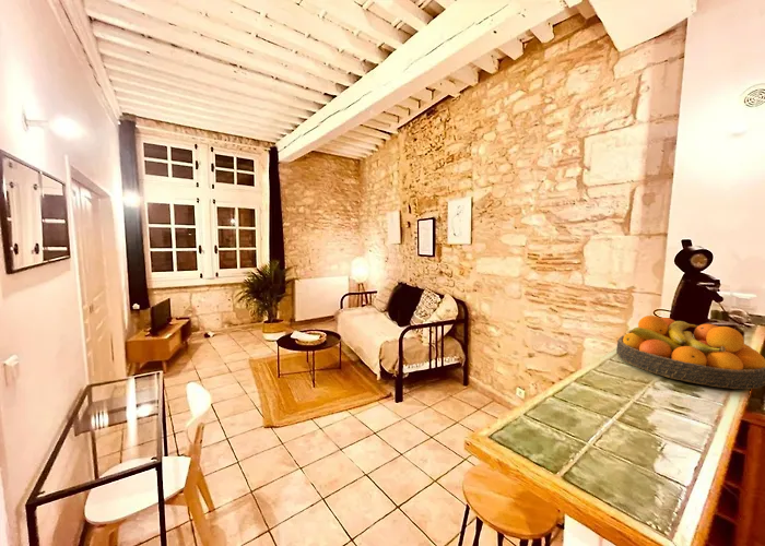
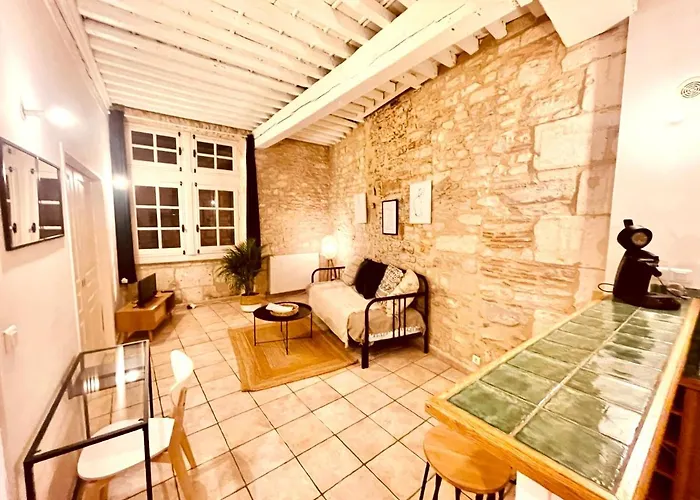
- fruit bowl (684, 342)
